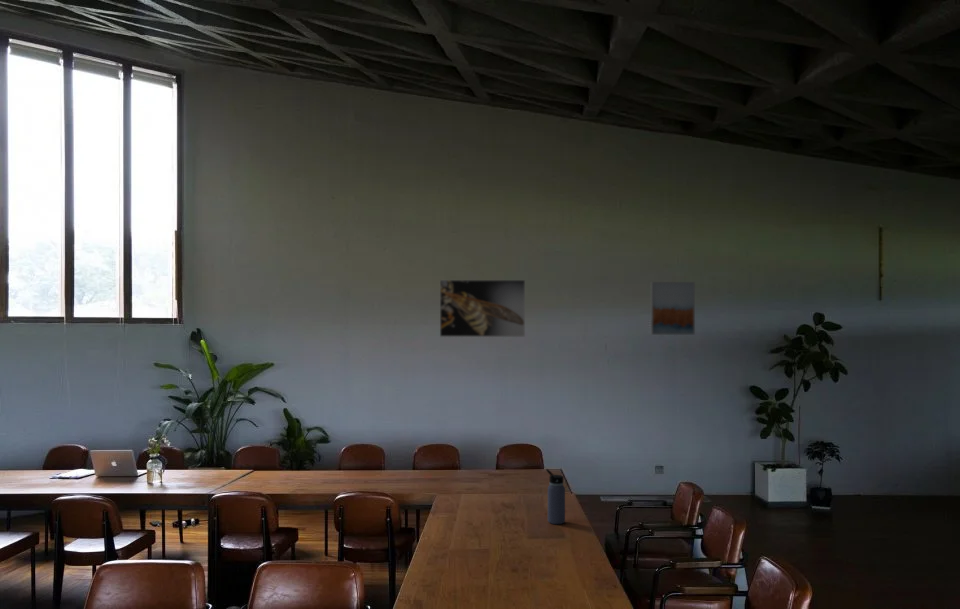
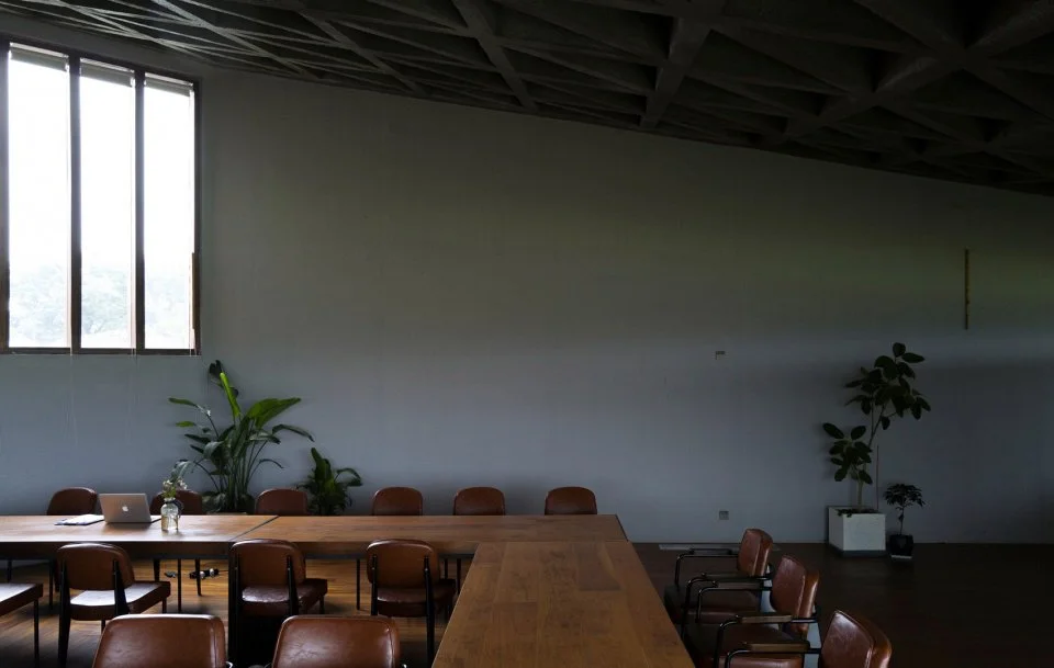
- wall art (672, 308)
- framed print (482, 308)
- water bottle (555, 495)
